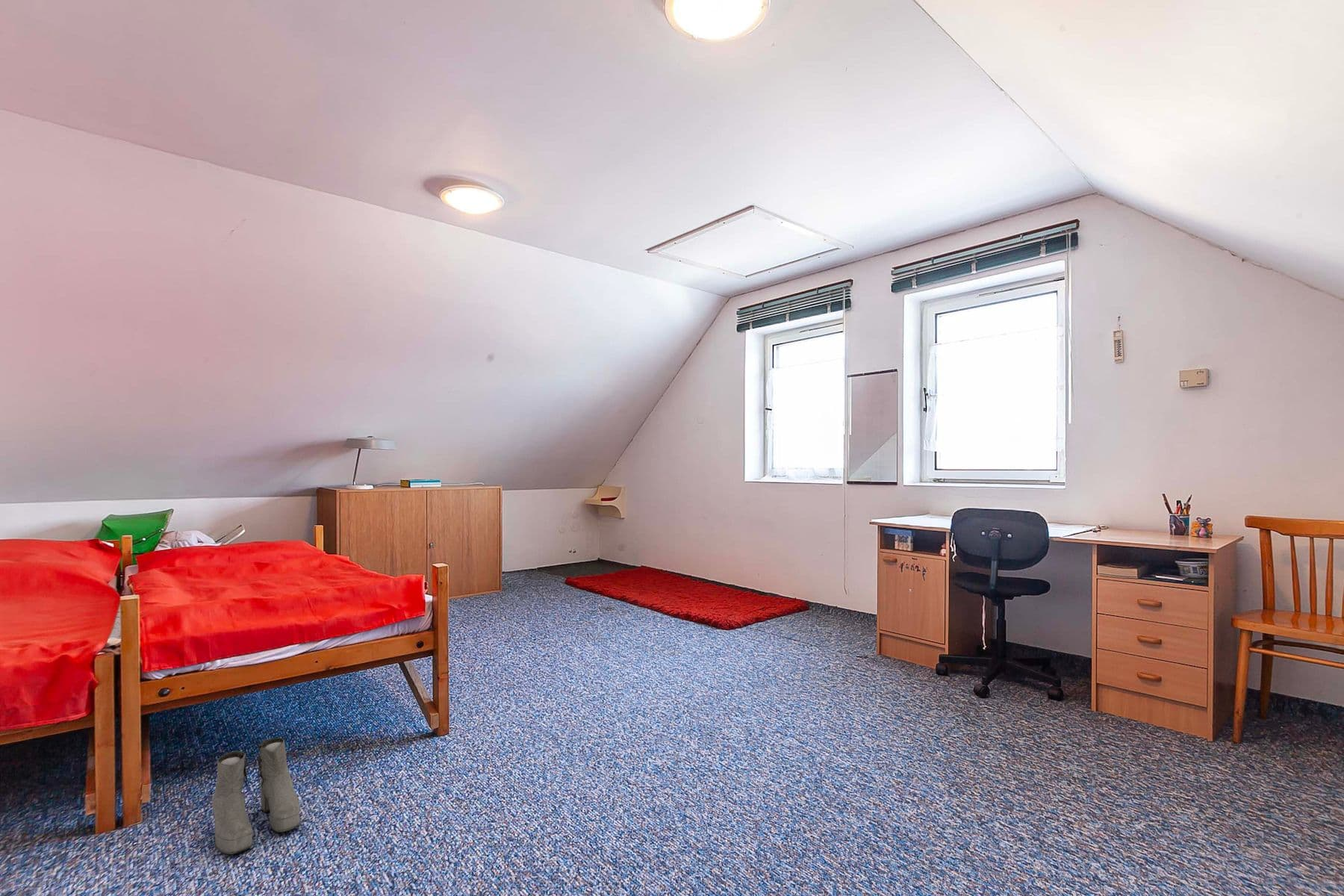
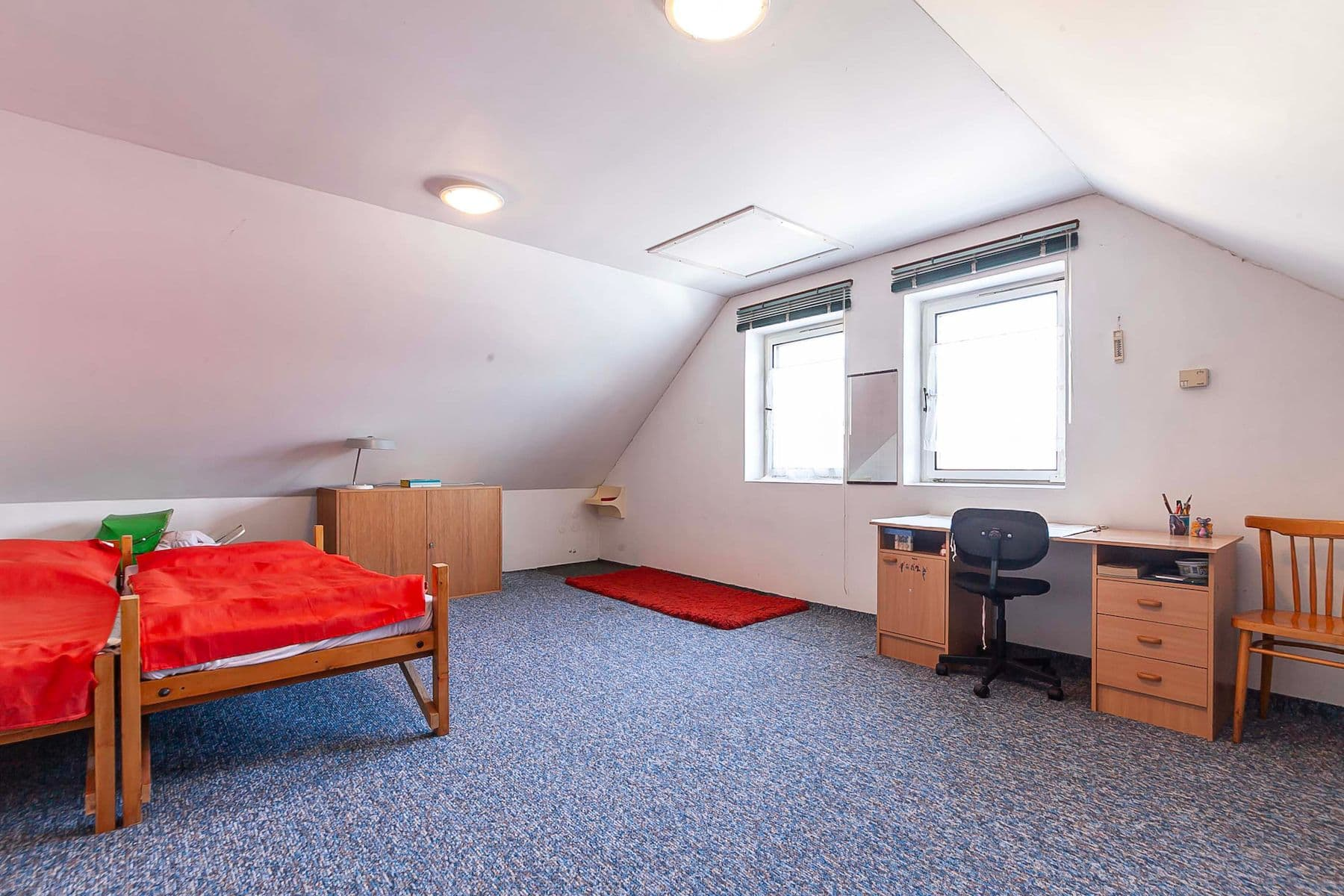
- boots (261, 790)
